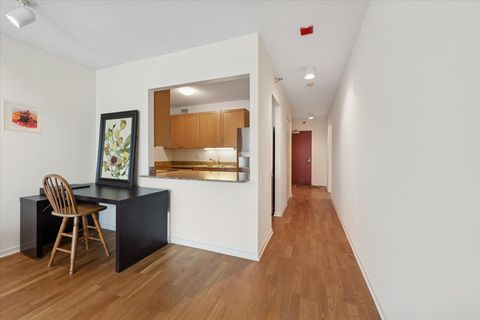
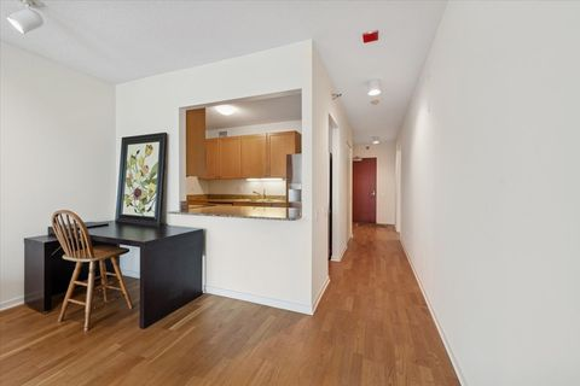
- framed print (24, 118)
